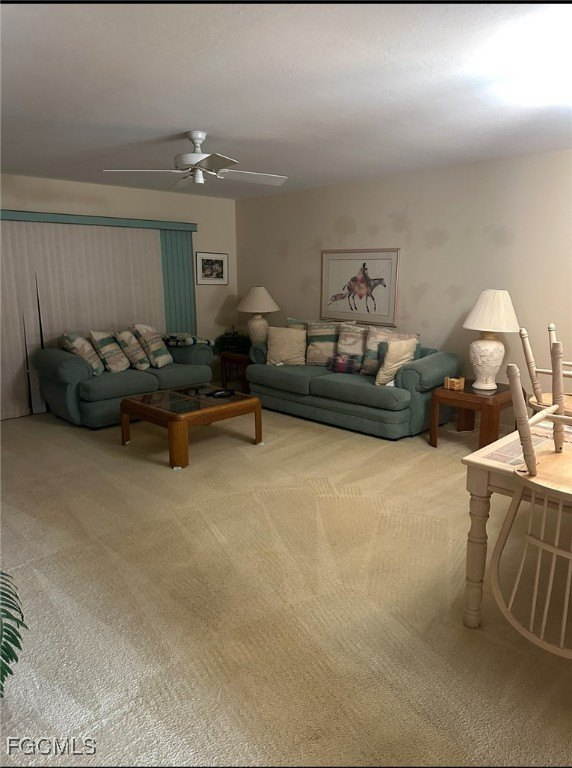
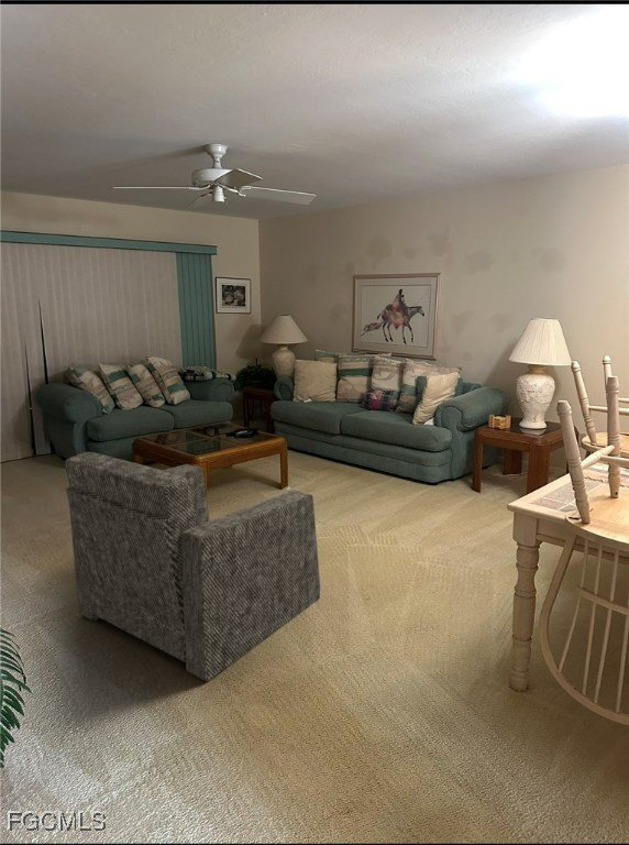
+ armchair (194, 531)
